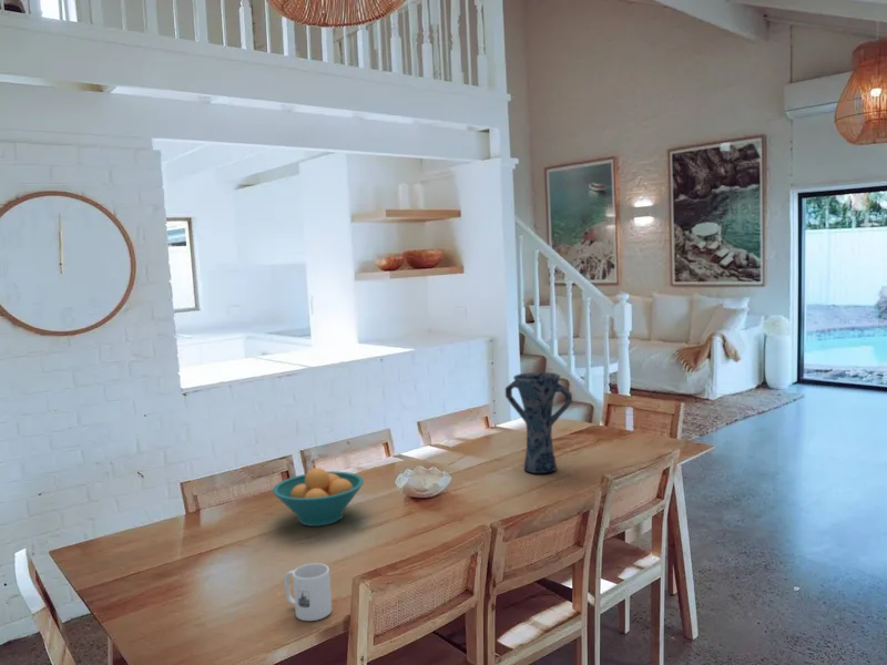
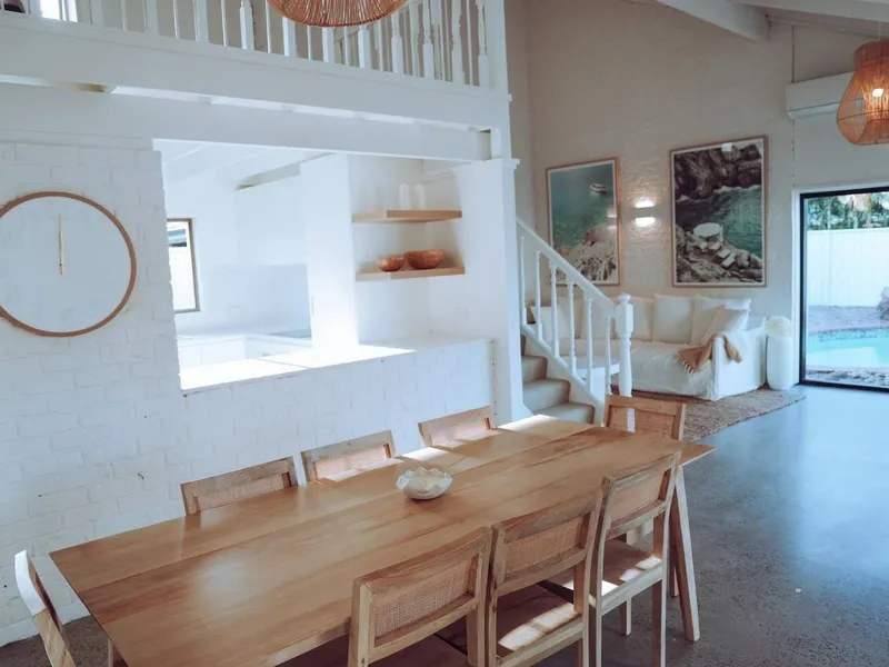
- vase (538, 422)
- fruit bowl (318, 493)
- mug (306, 590)
